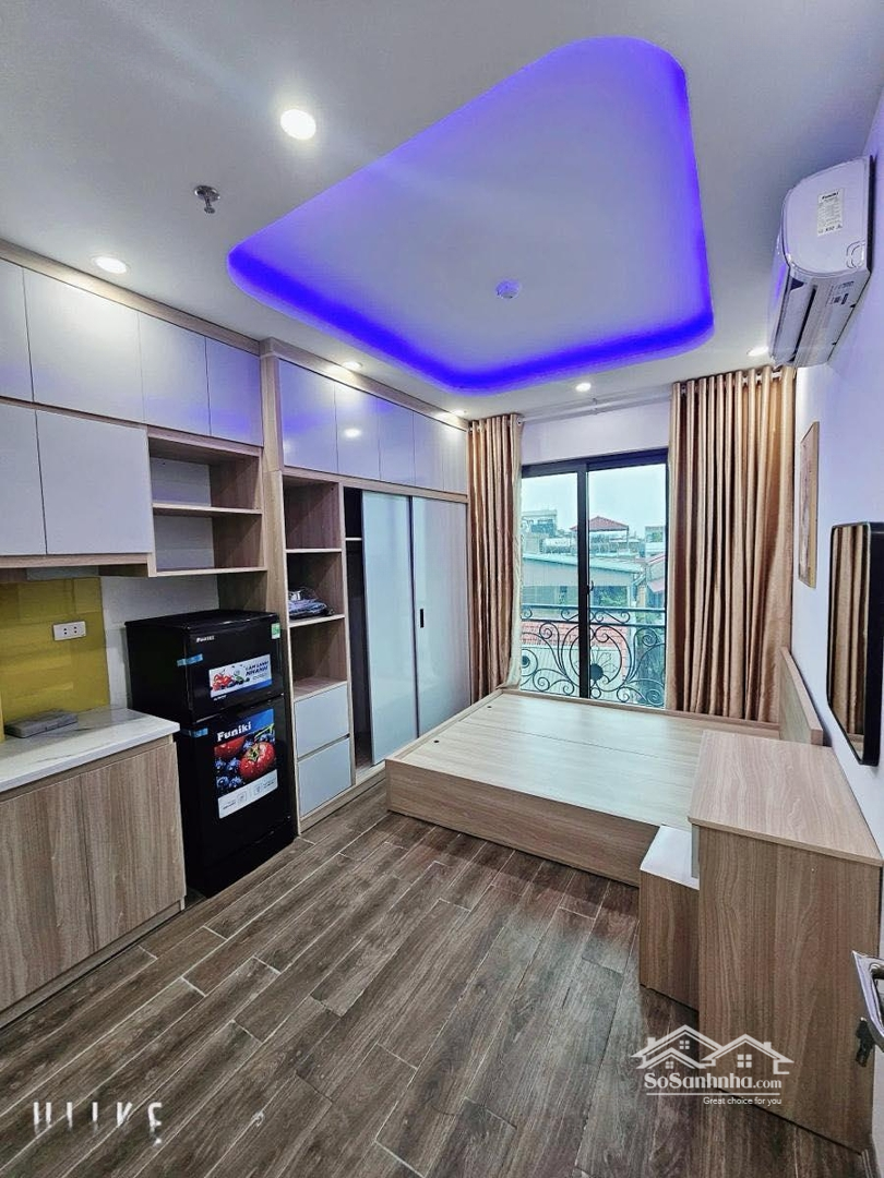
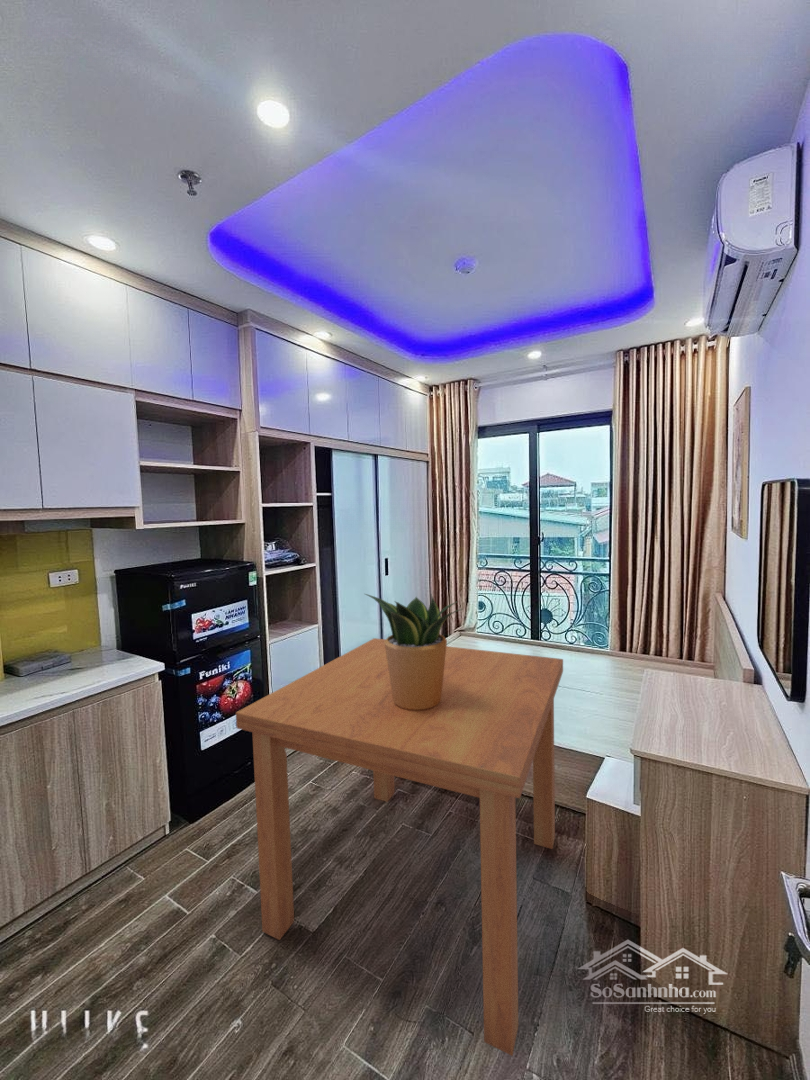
+ dining table (422, 782)
+ potted plant (414, 648)
